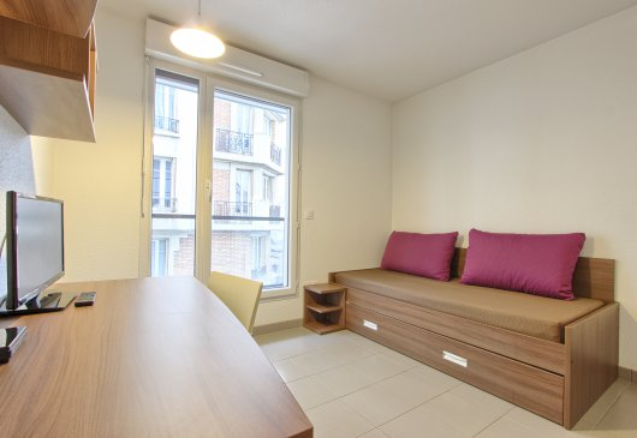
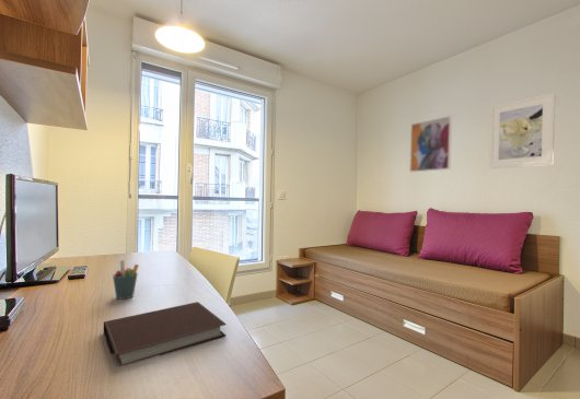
+ notebook (164, 328)
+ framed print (519, 133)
+ wall art (429, 145)
+ pen holder (125, 279)
